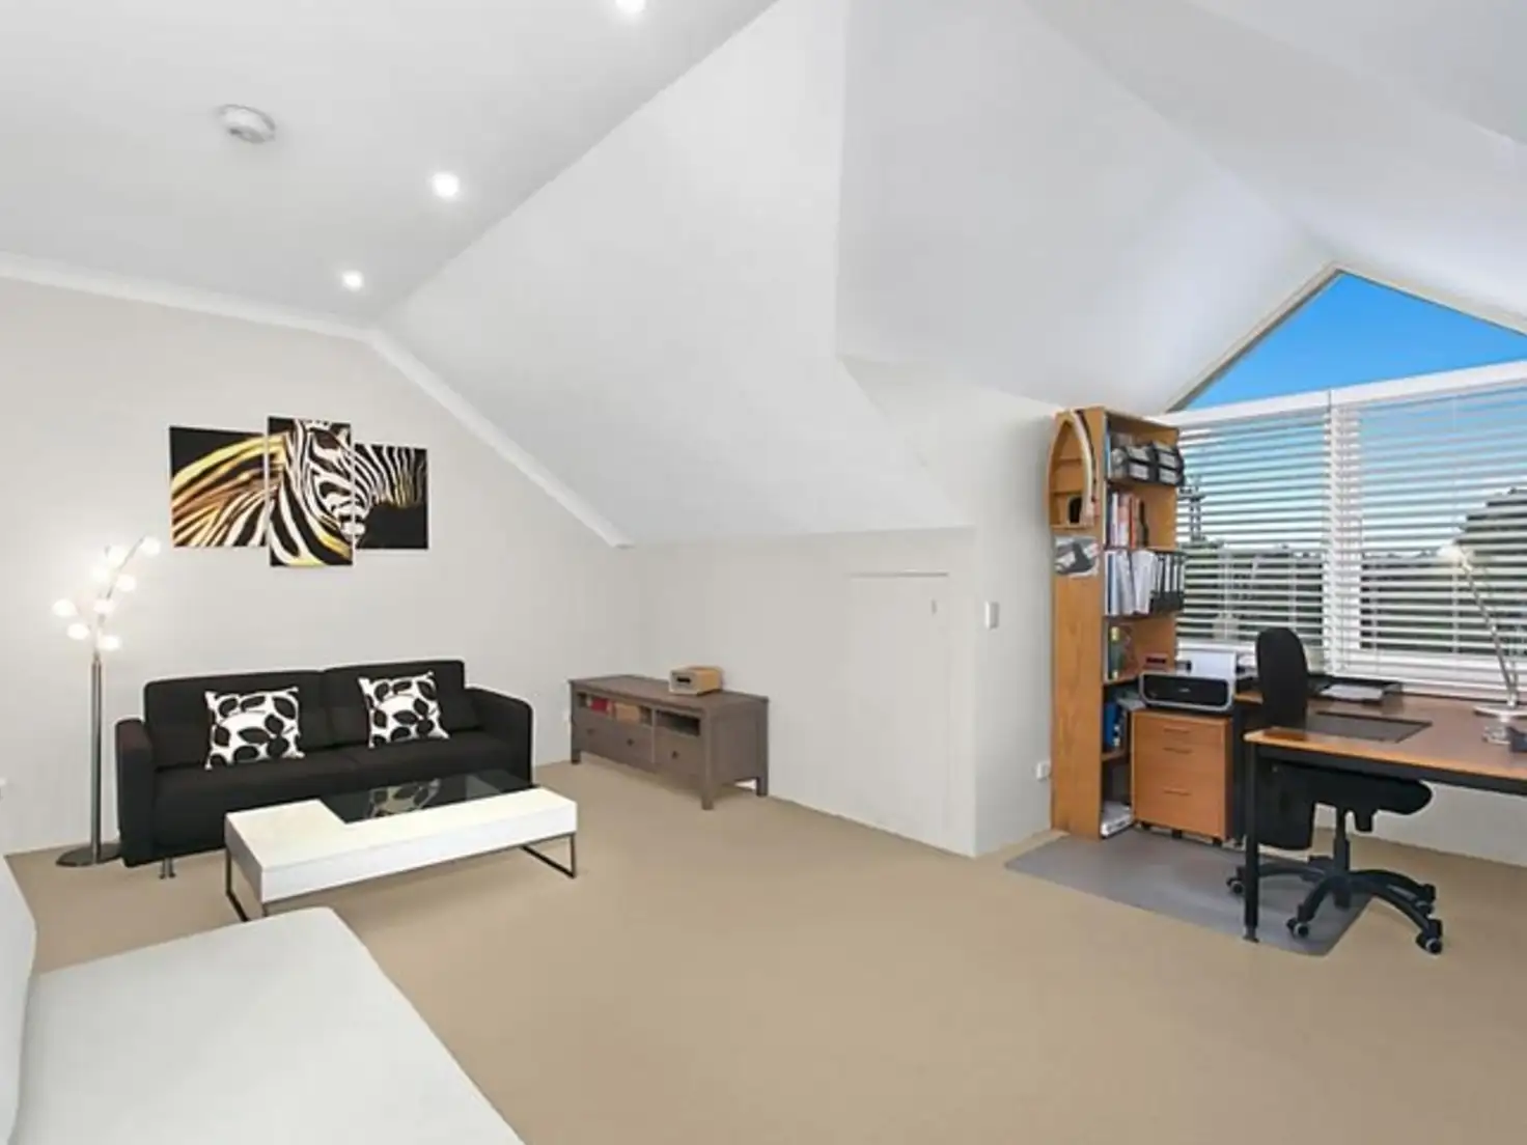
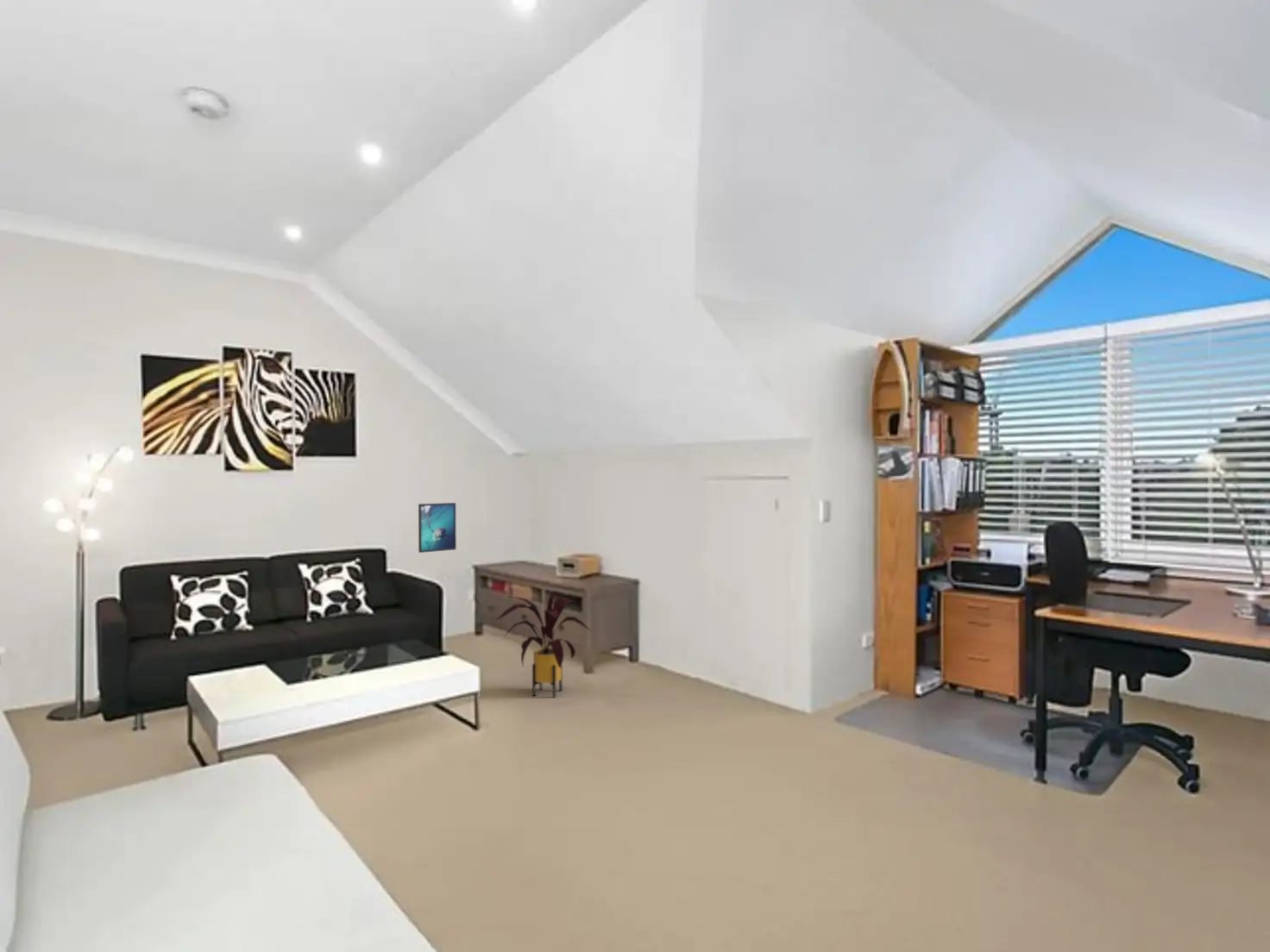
+ house plant (544, 645)
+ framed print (437, 527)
